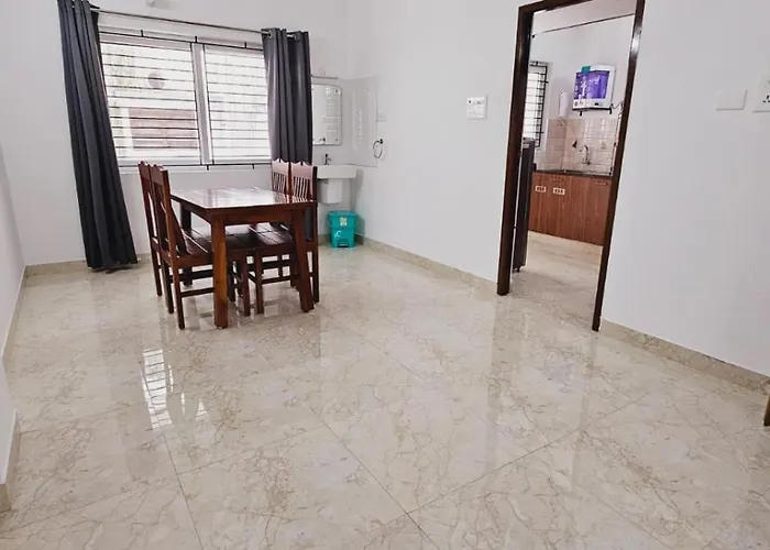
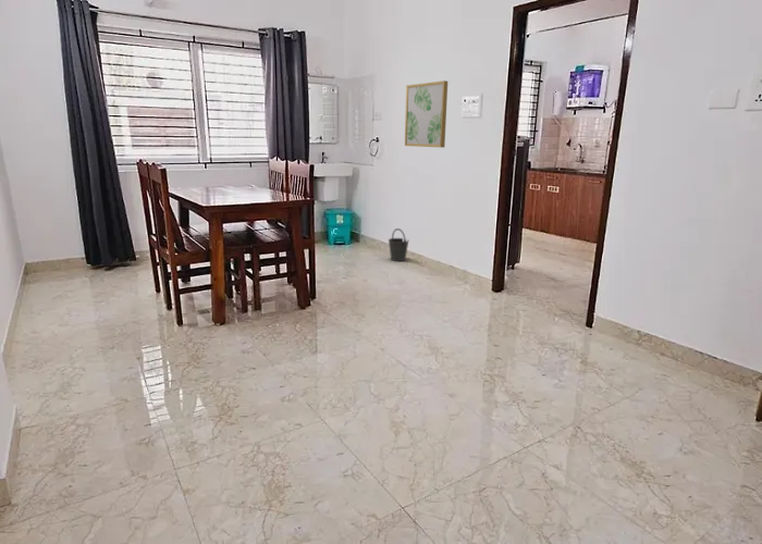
+ bucket (398, 244)
+ wall art (425, 115)
